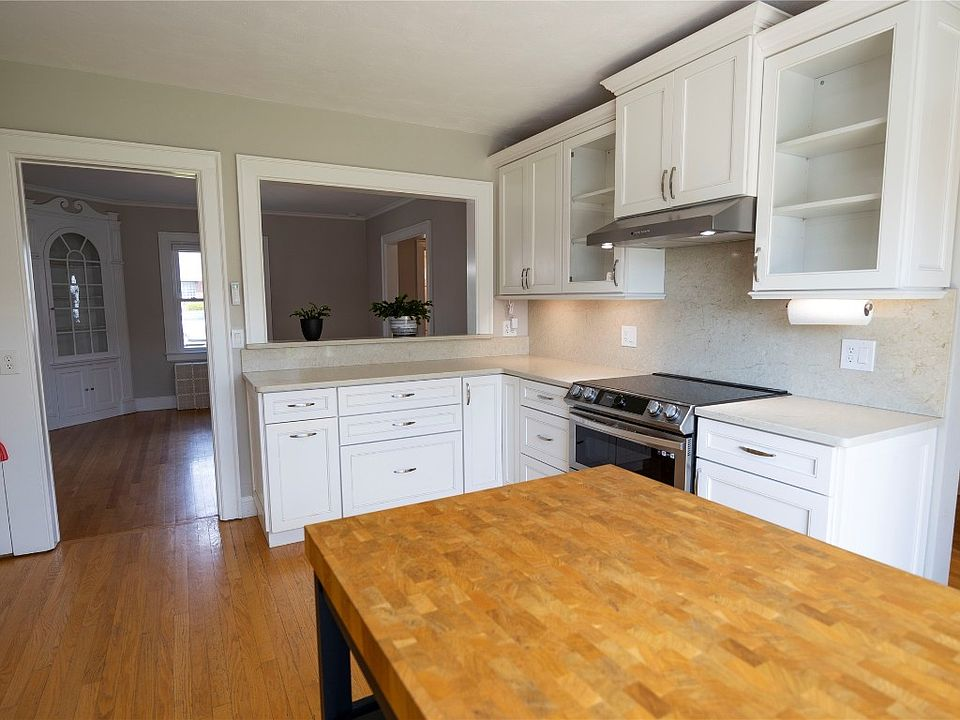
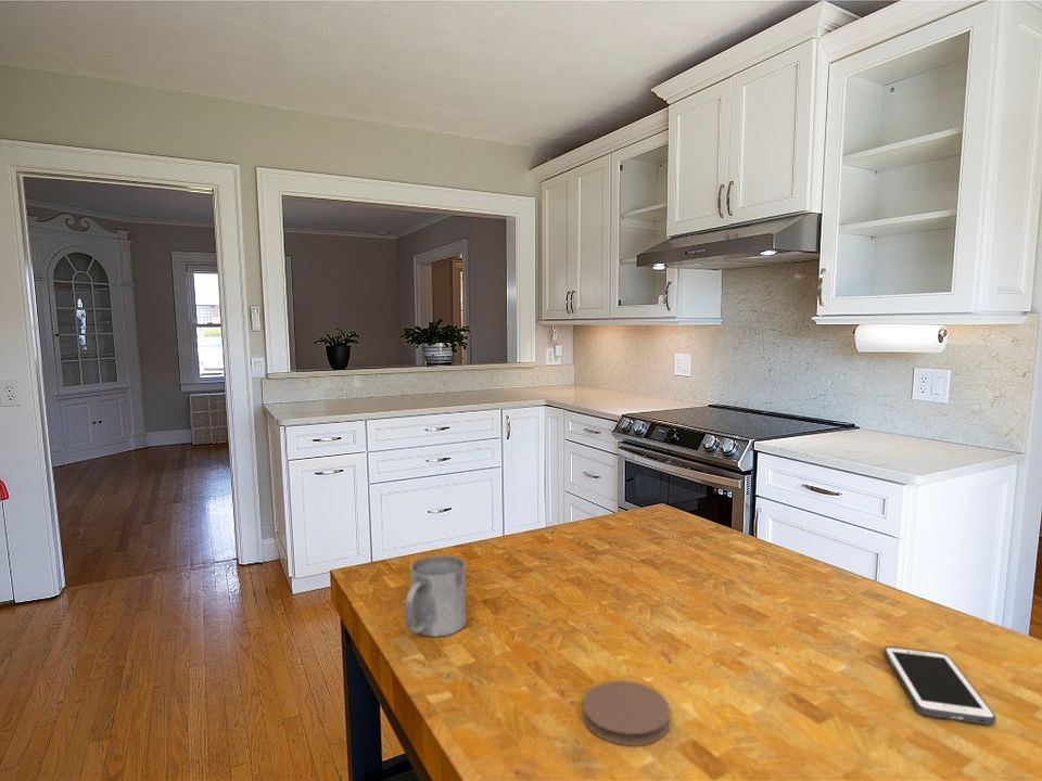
+ coaster (625, 710)
+ cell phone (933, 681)
+ mug (431, 599)
